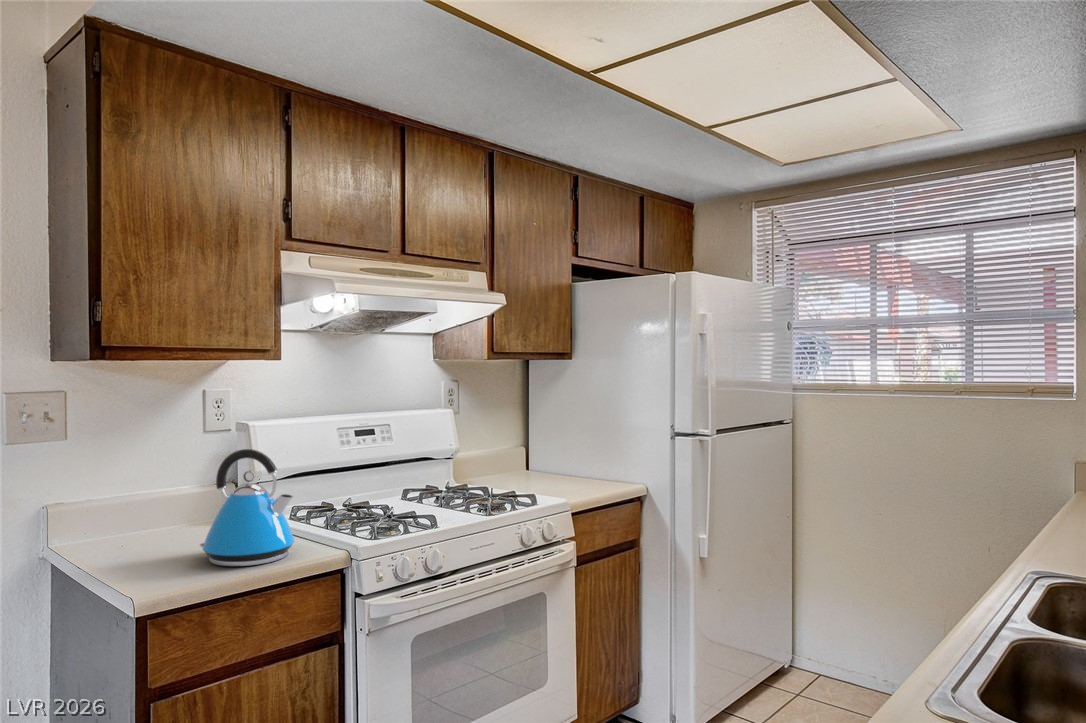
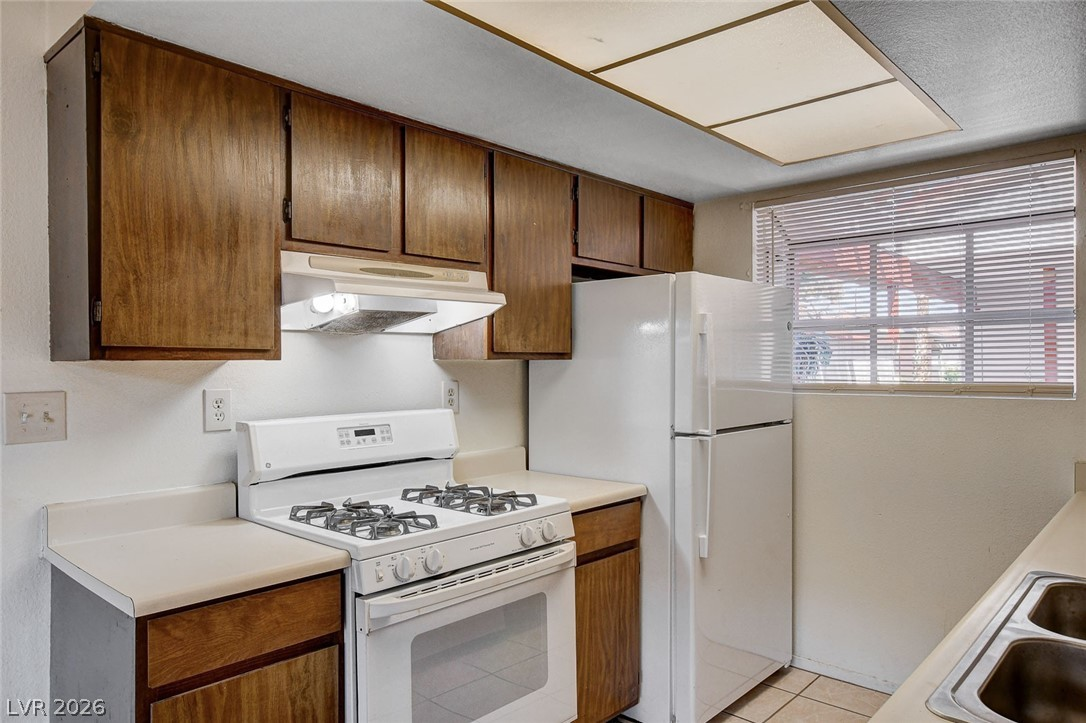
- kettle (246, 502)
